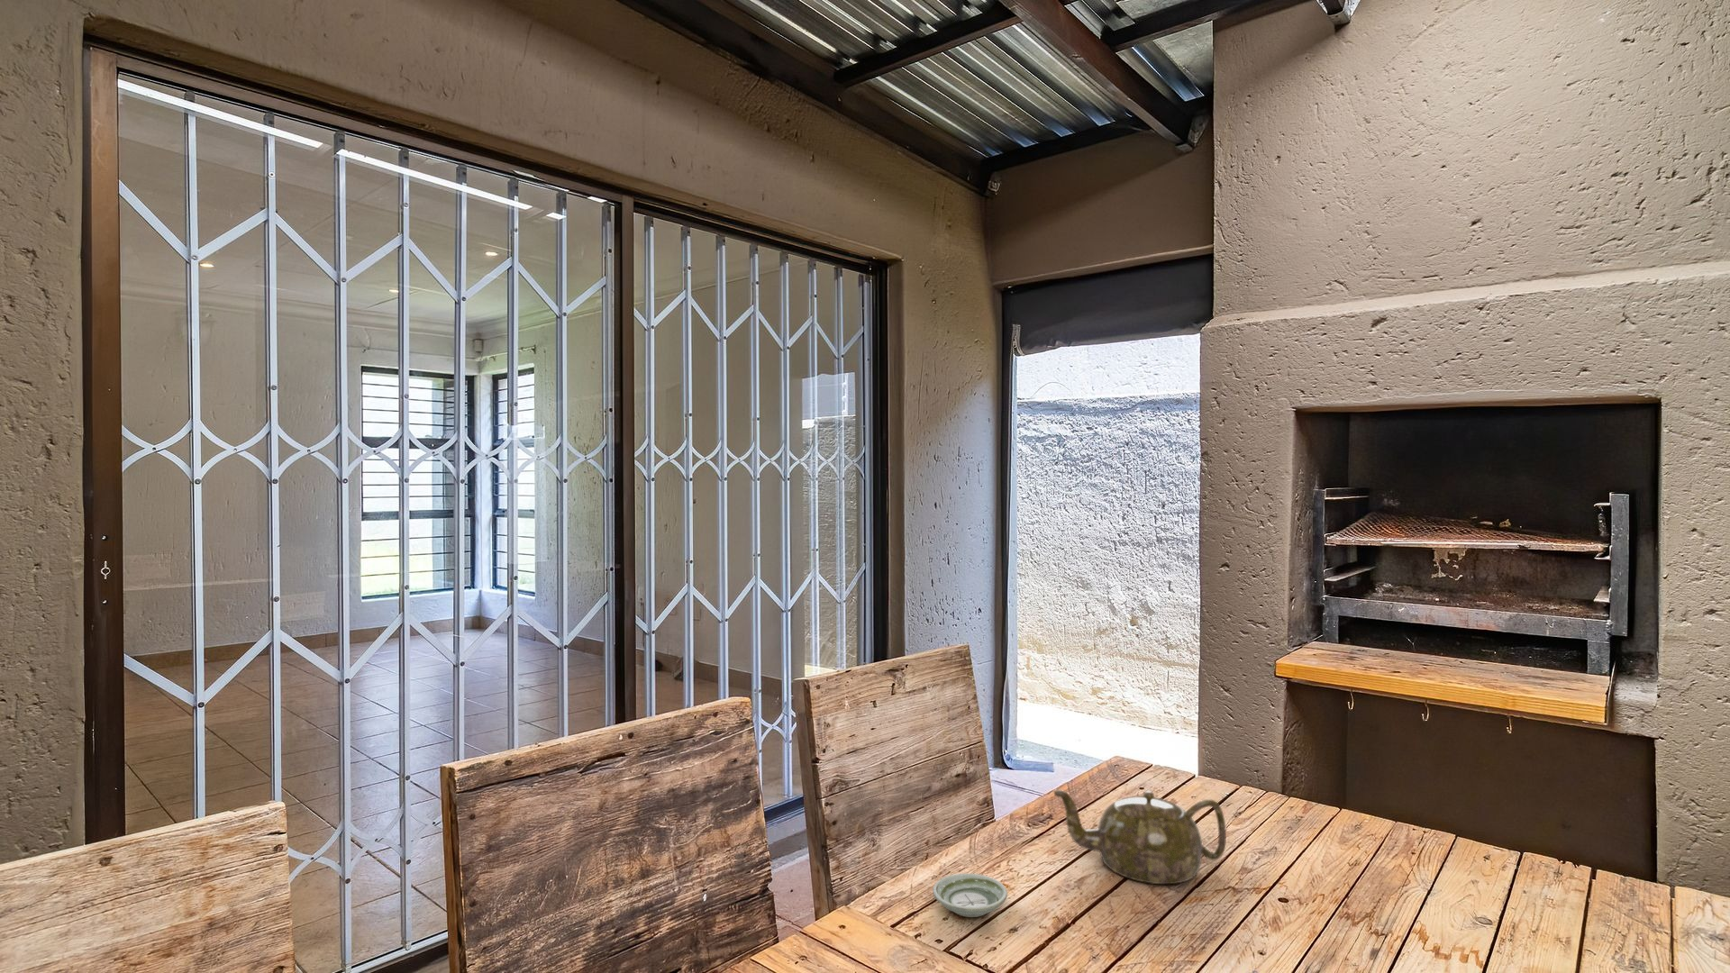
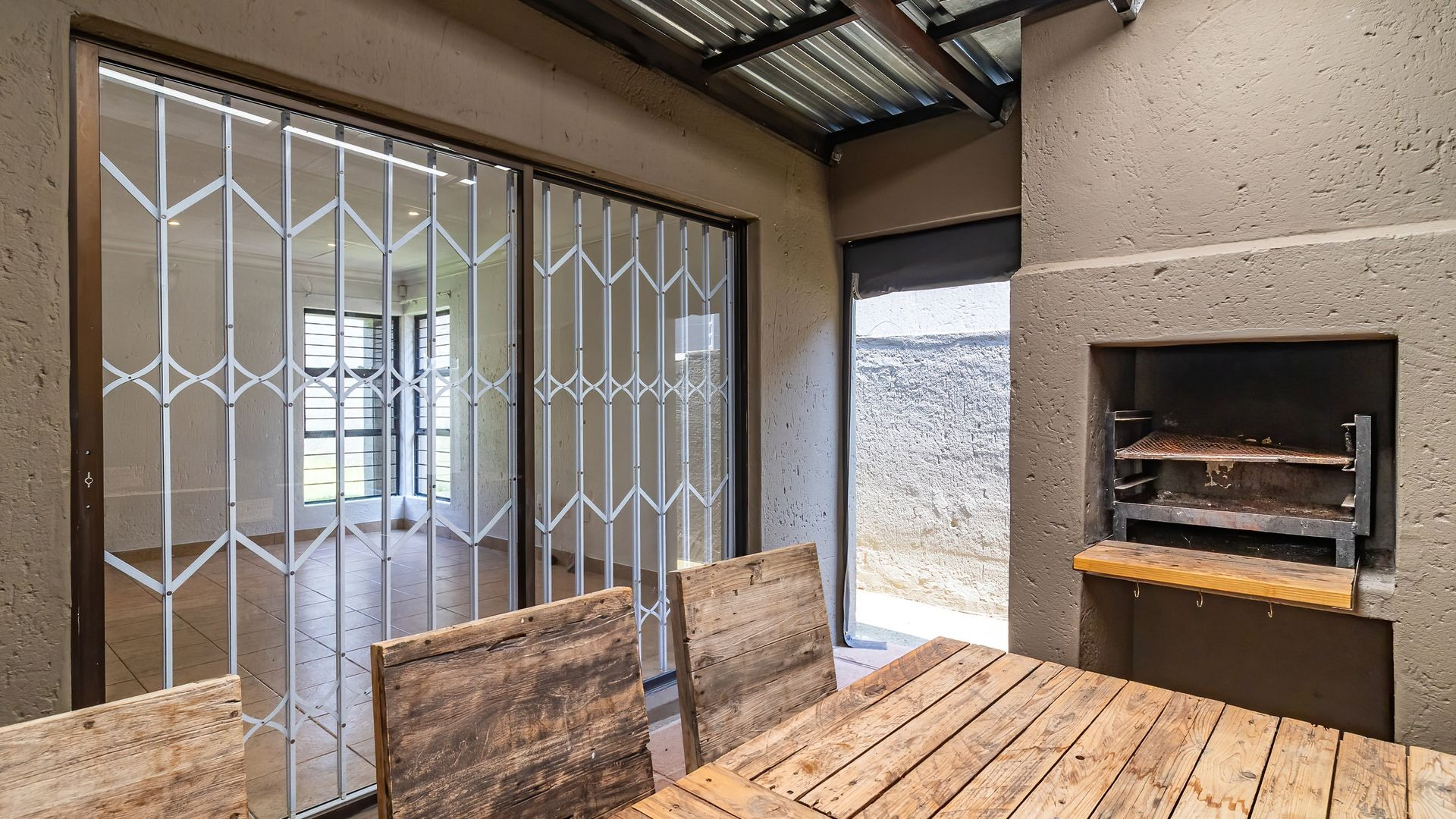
- saucer (970, 898)
- teapot (1139, 827)
